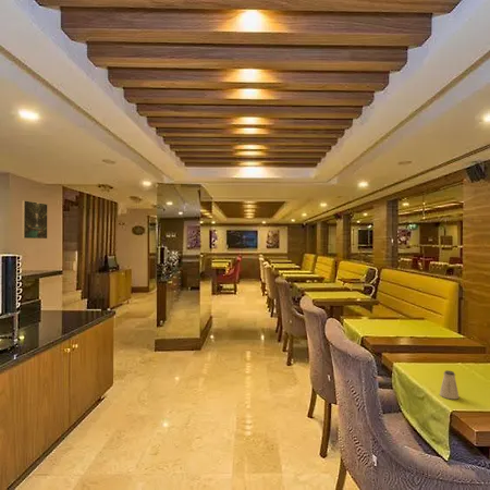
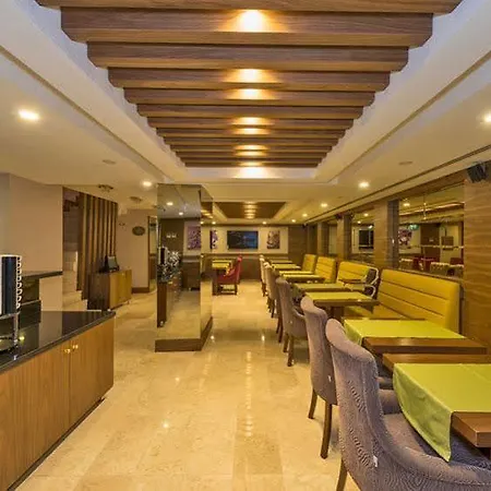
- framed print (35, 220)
- saltshaker (449, 383)
